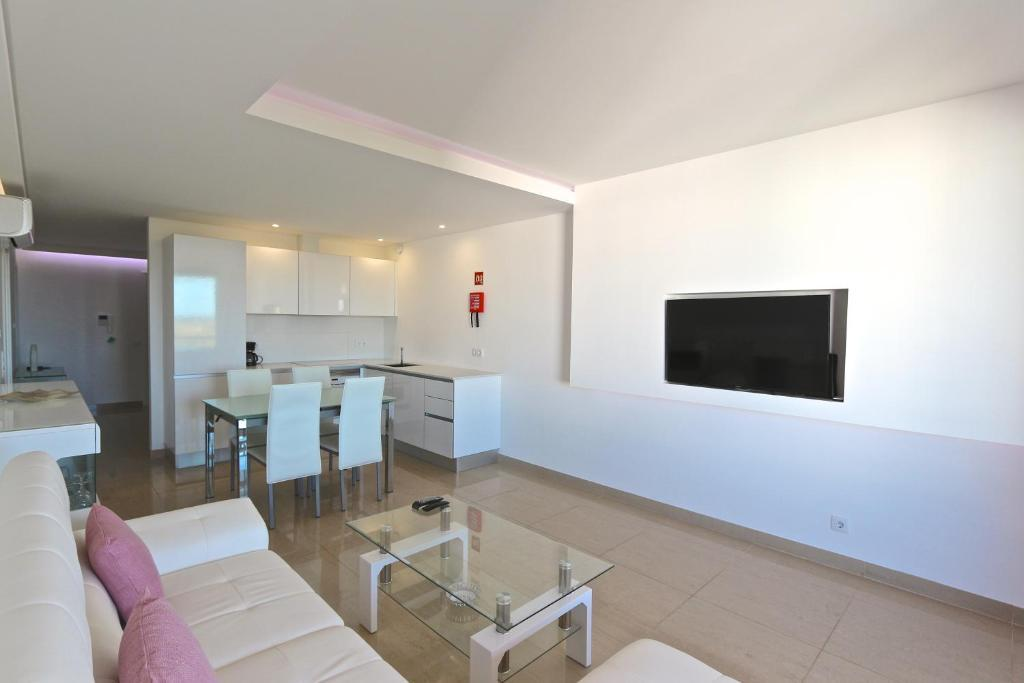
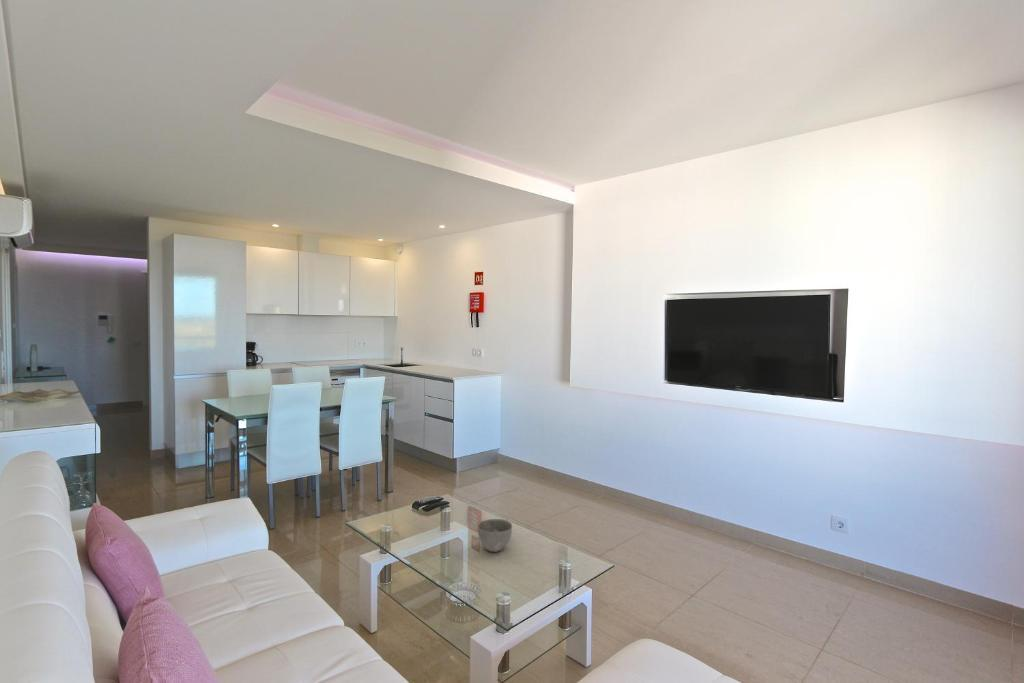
+ bowl (494, 537)
